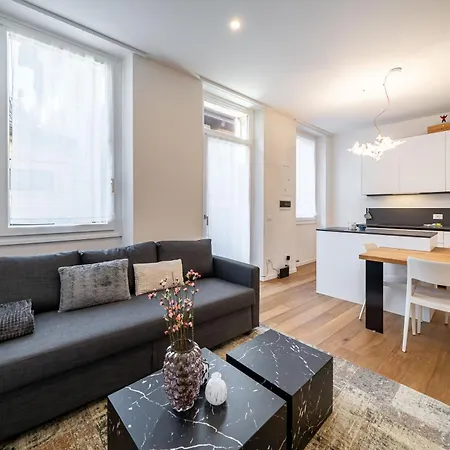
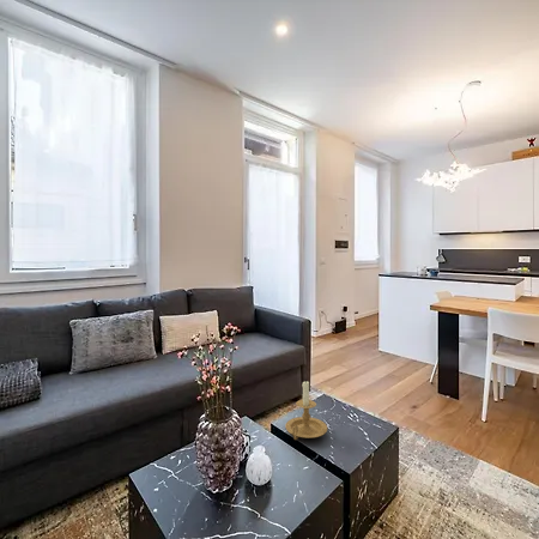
+ candle holder (305, 405)
